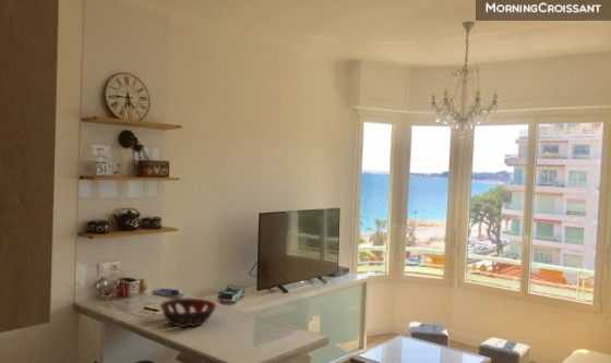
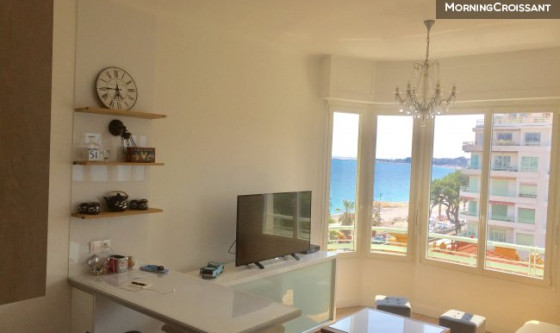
- decorative bowl (188, 313)
